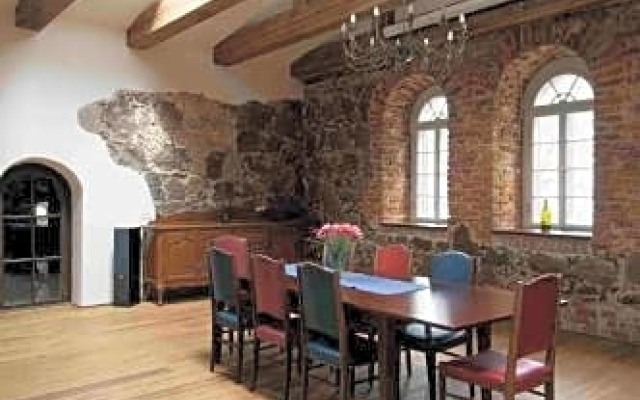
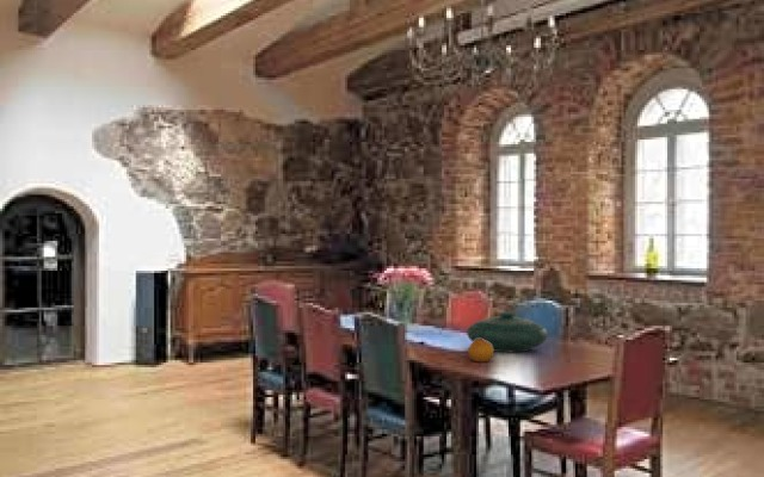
+ fruit (480, 349)
+ decorative bowl (506, 329)
